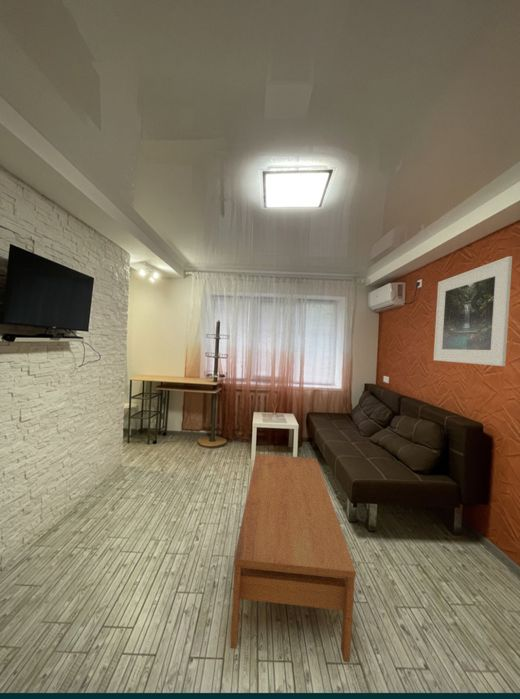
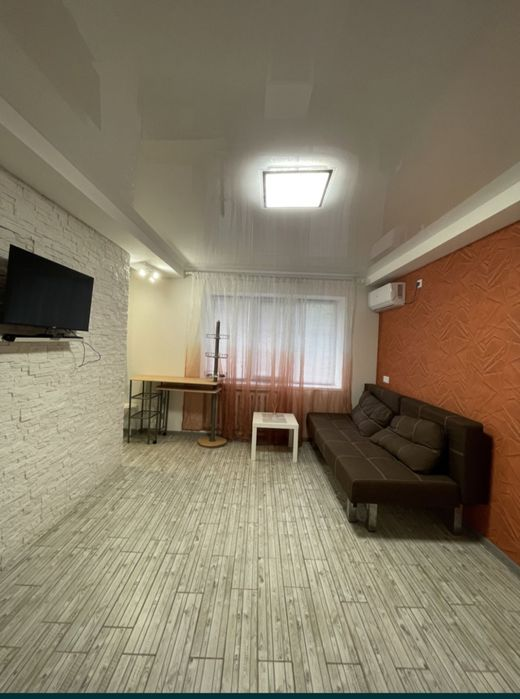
- coffee table (287, 523)
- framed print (466, 317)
